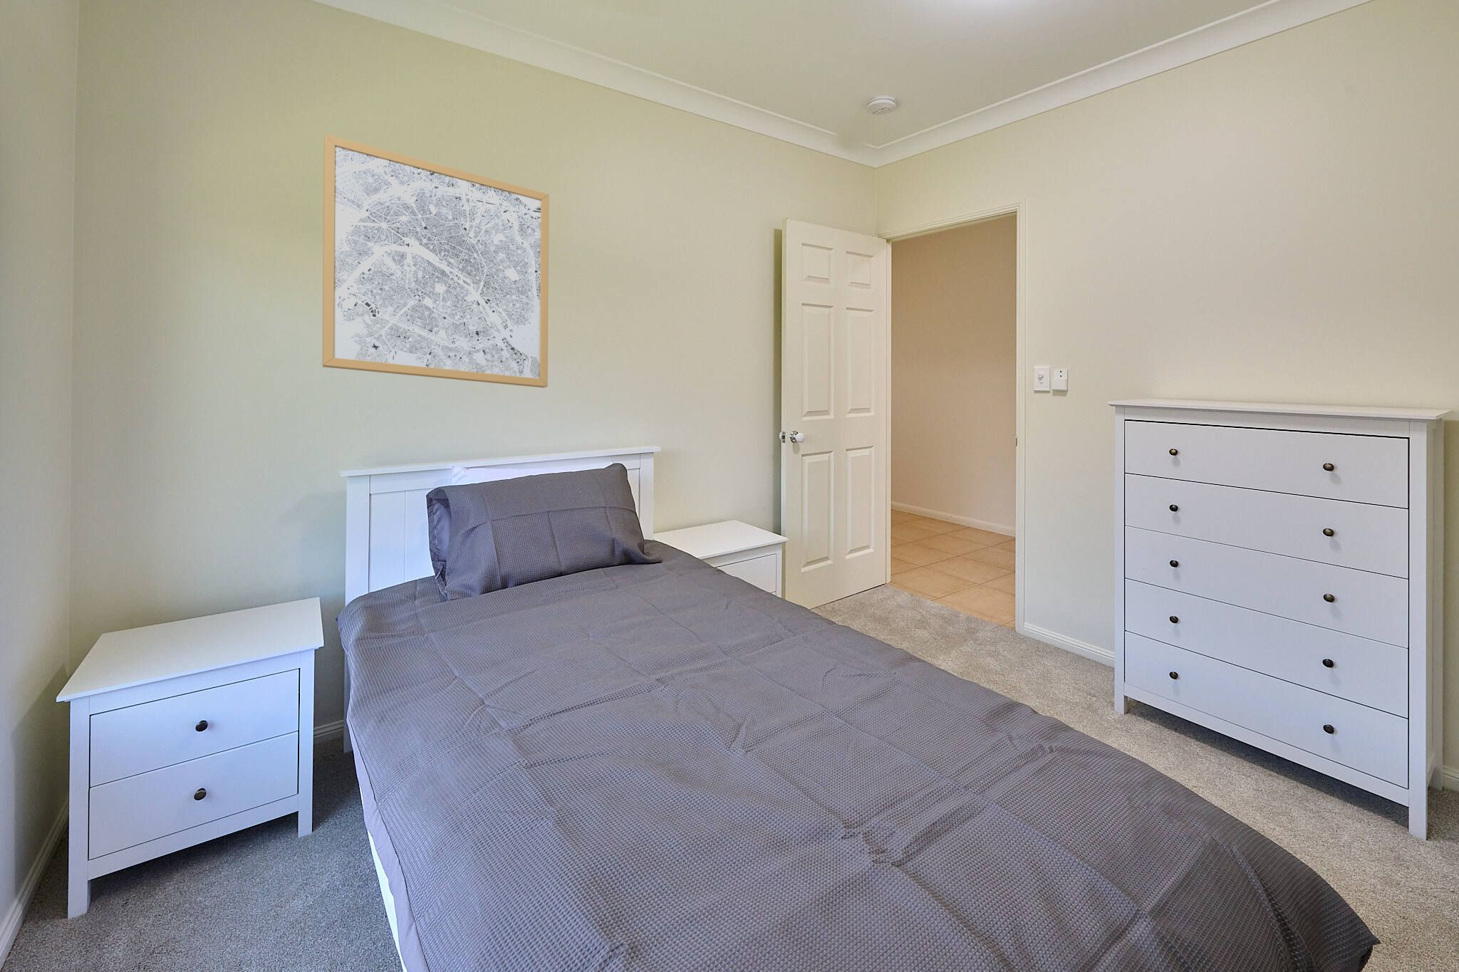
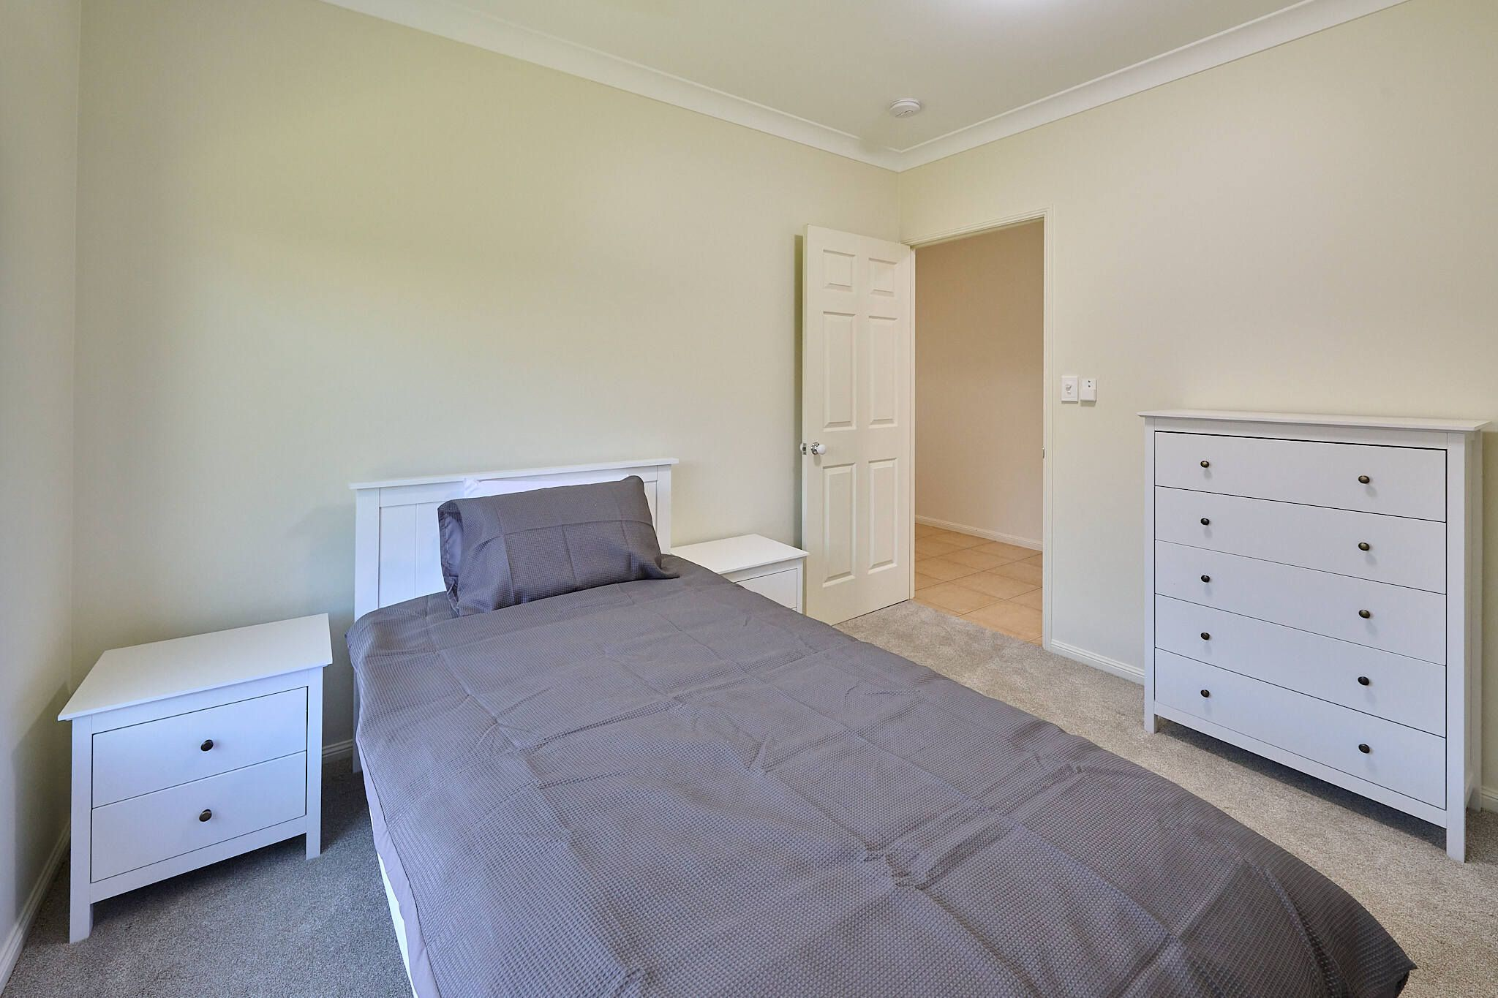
- wall art (445, 272)
